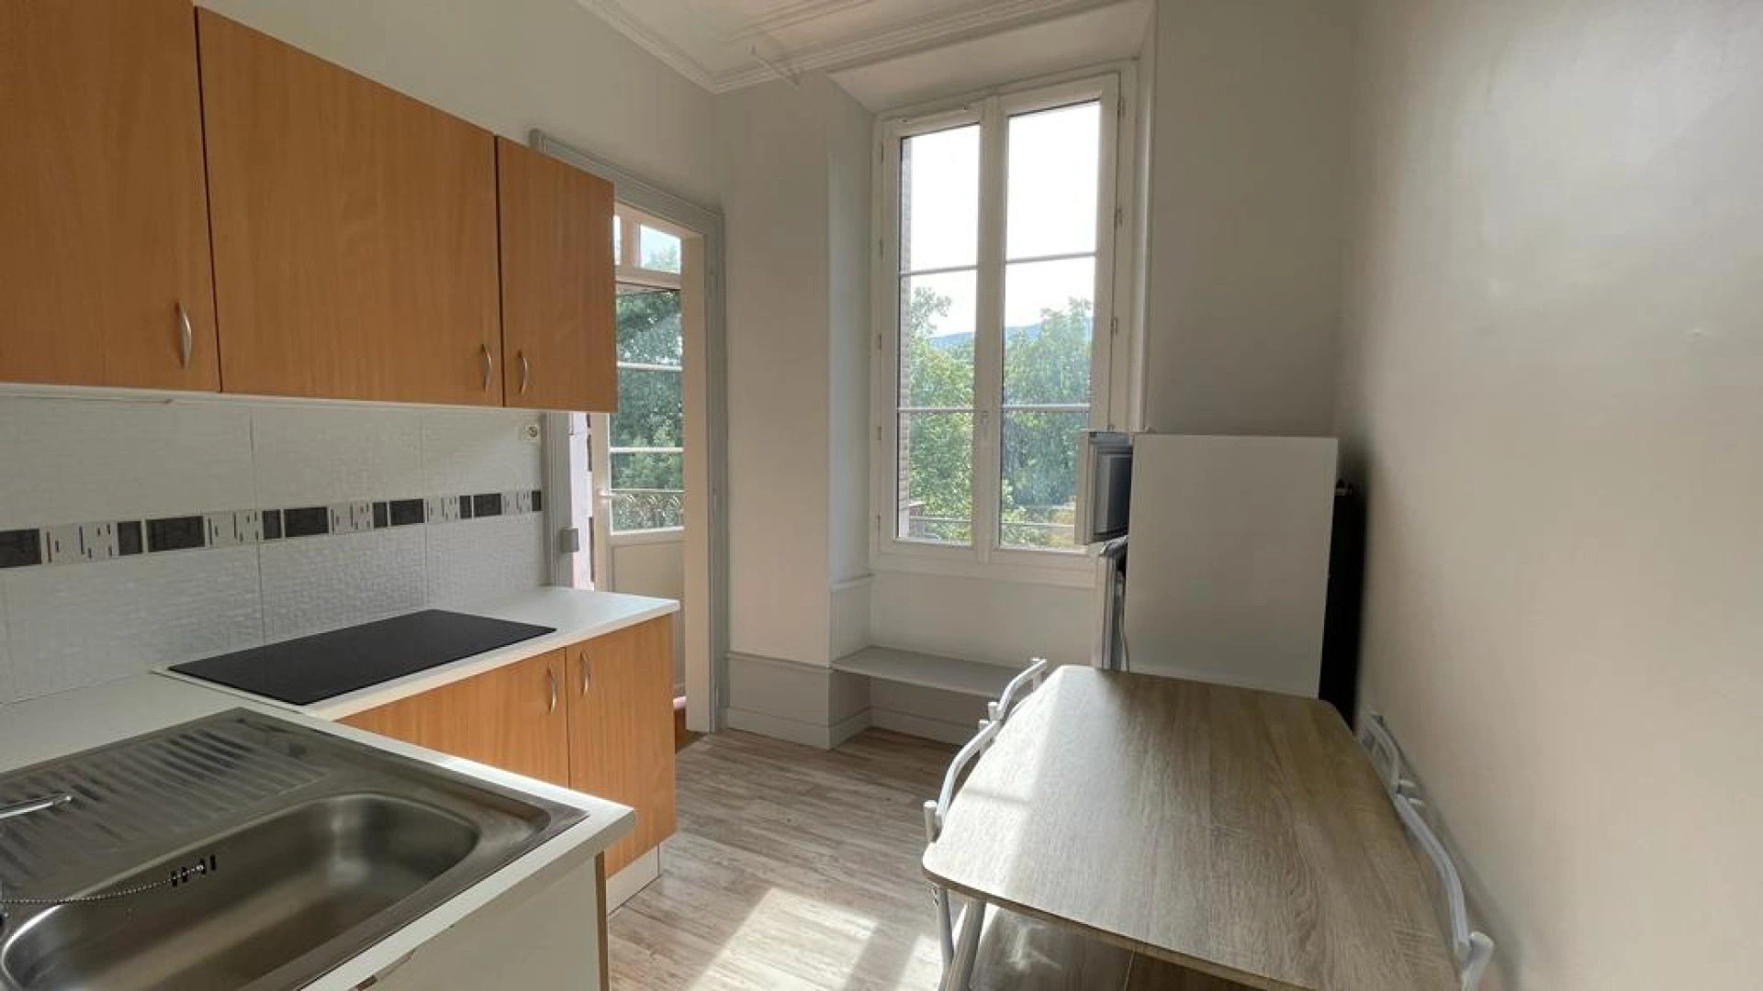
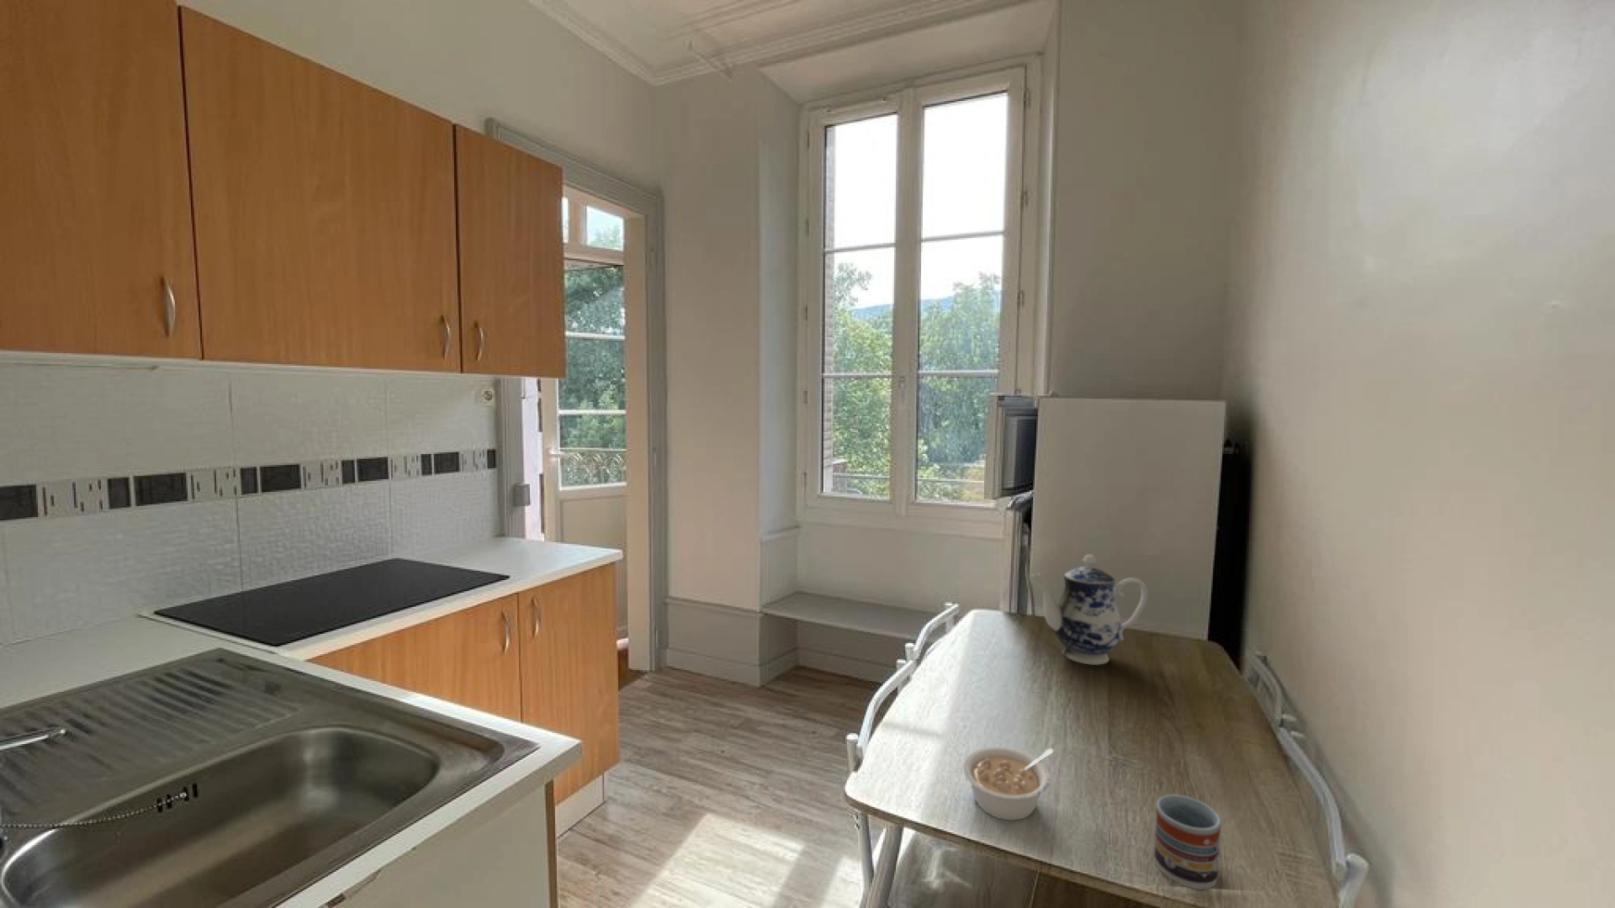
+ cup (1187, 834)
+ teapot (1088, 605)
+ legume (1006, 781)
